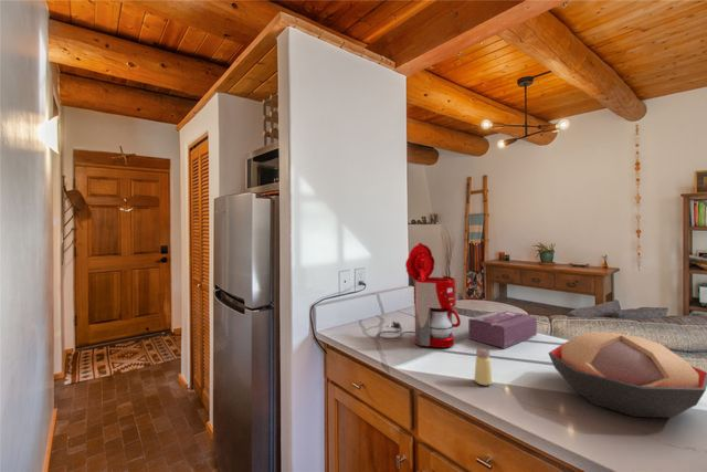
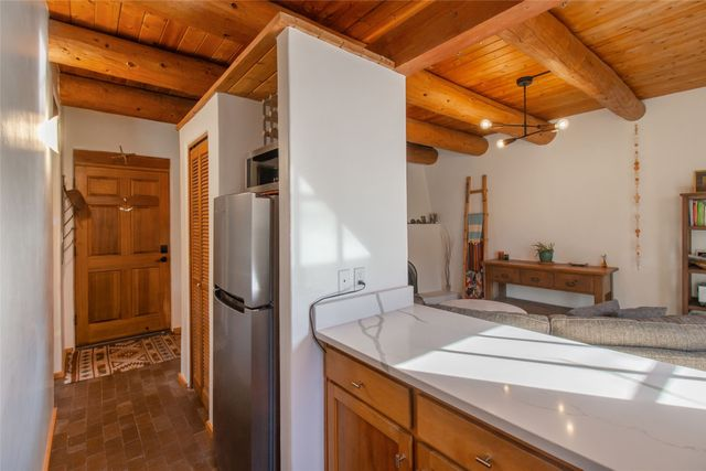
- coffee maker (415, 290)
- saltshaker (483, 366)
- tissue box (503, 327)
- decorative bowl (622, 366)
